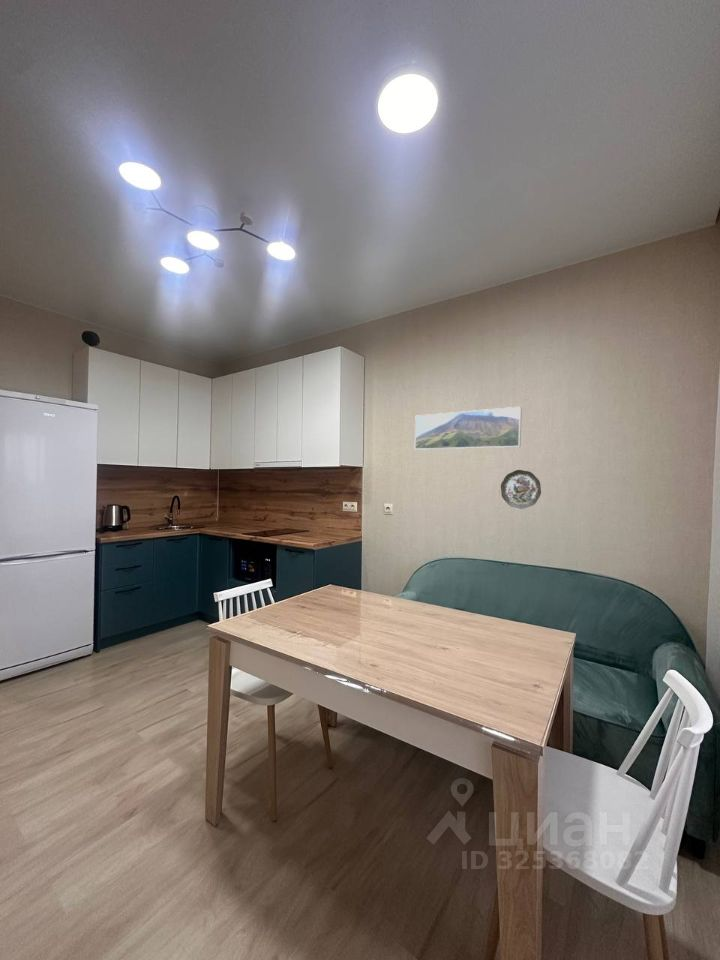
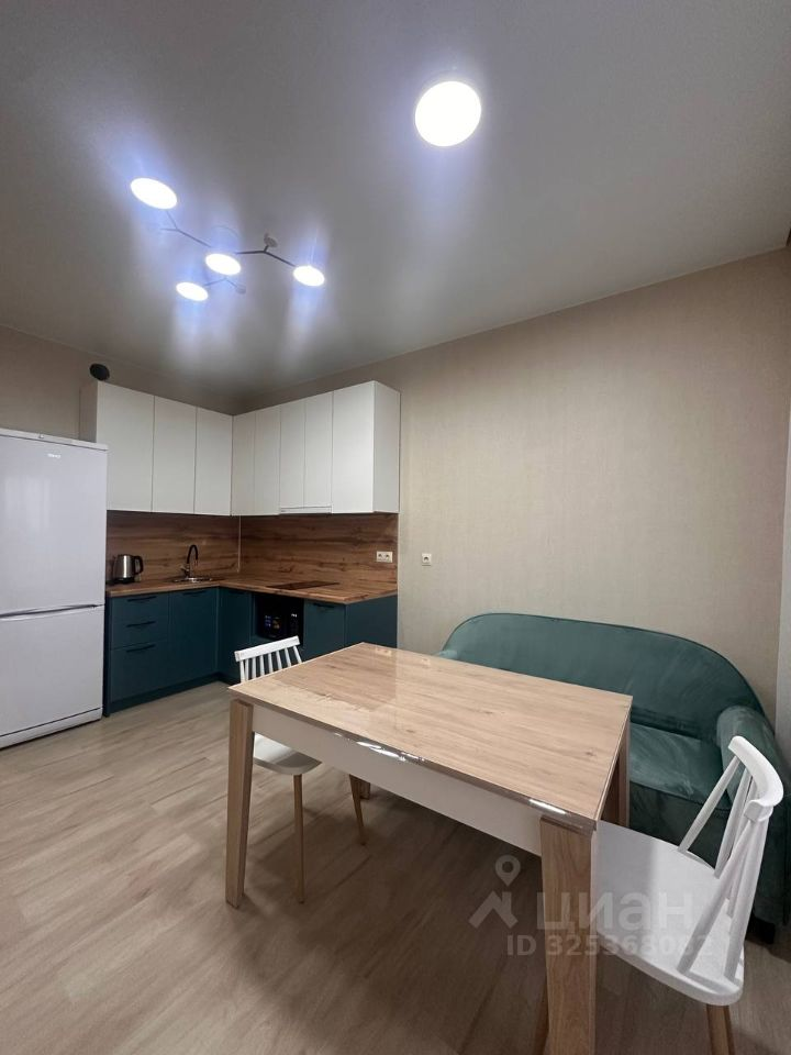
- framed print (463, 430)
- decorative plate (520, 489)
